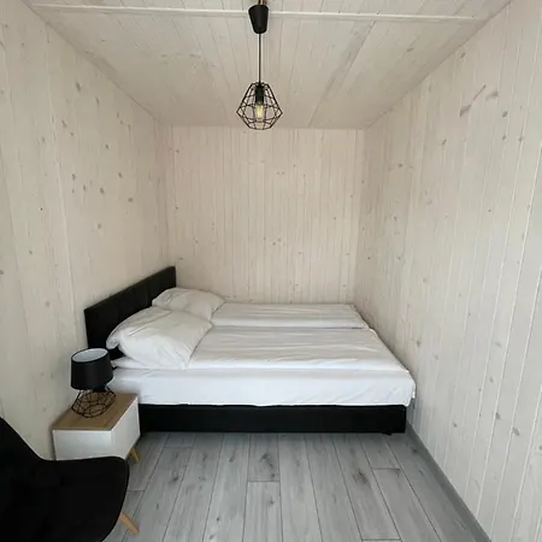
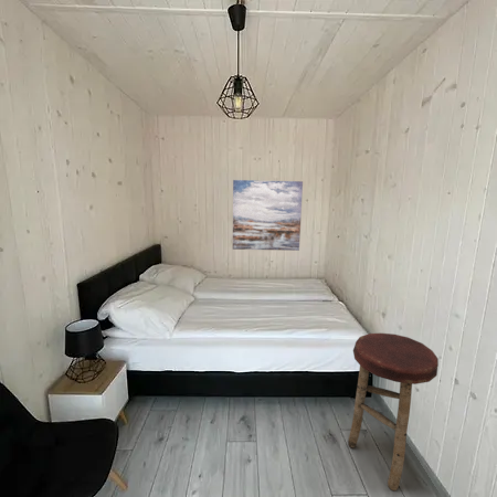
+ wall art (266, 215)
+ stool (382, 414)
